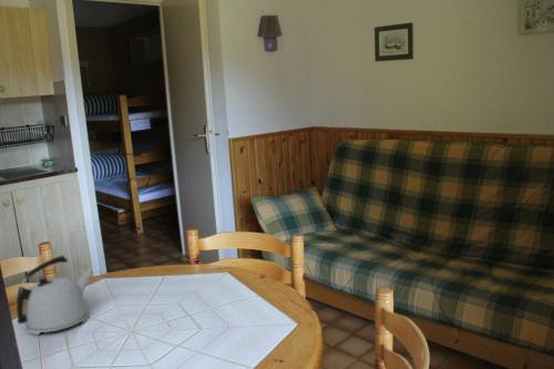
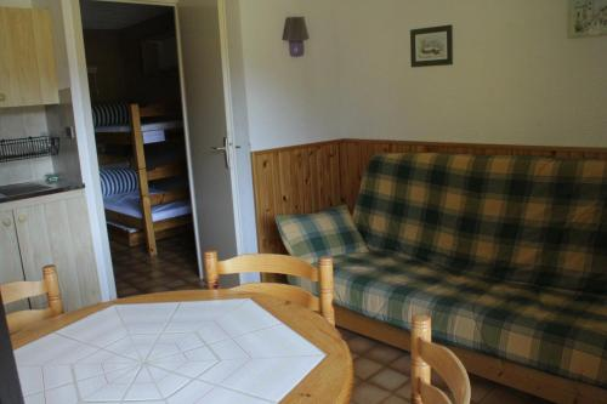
- kettle (55, 289)
